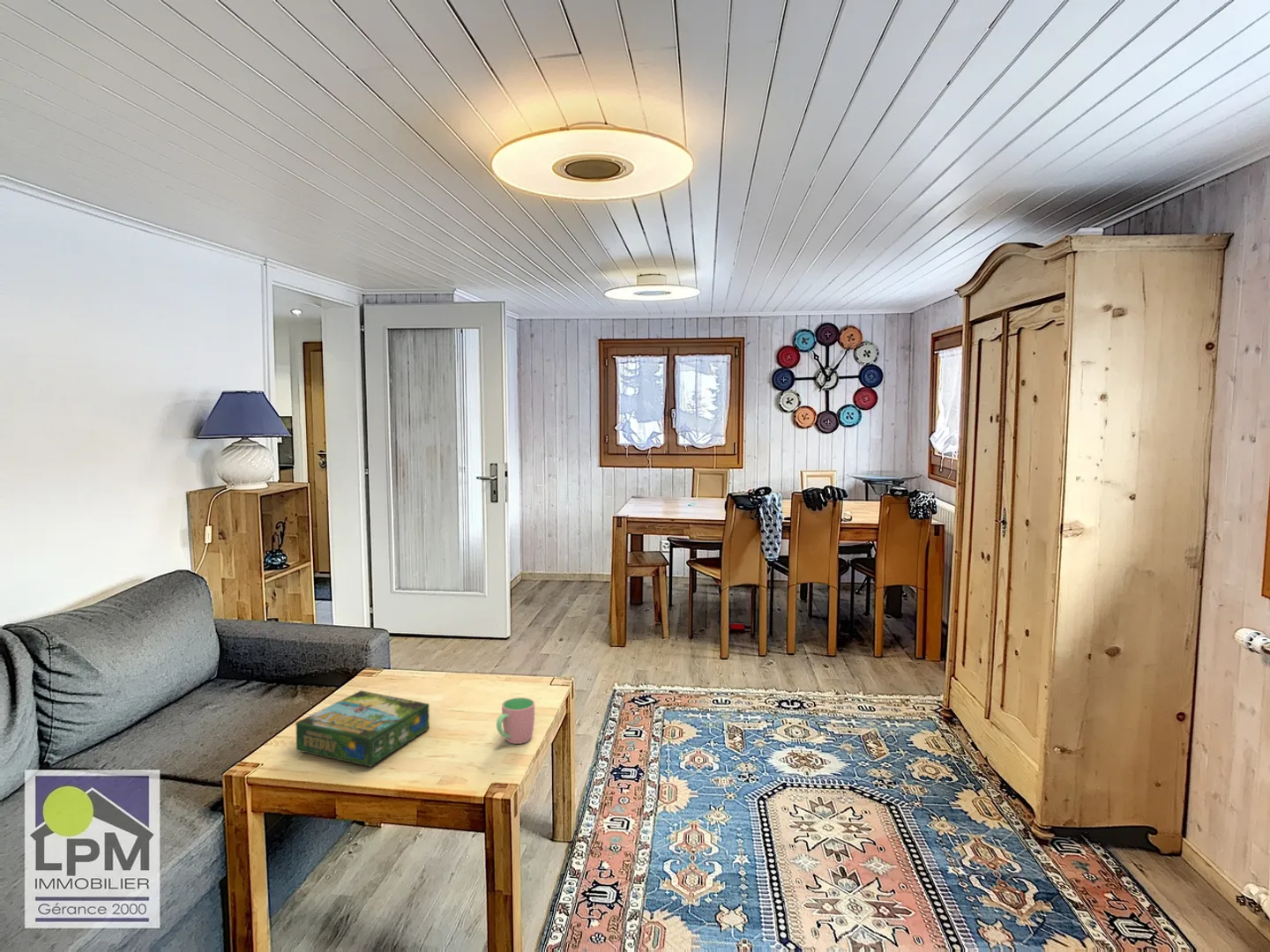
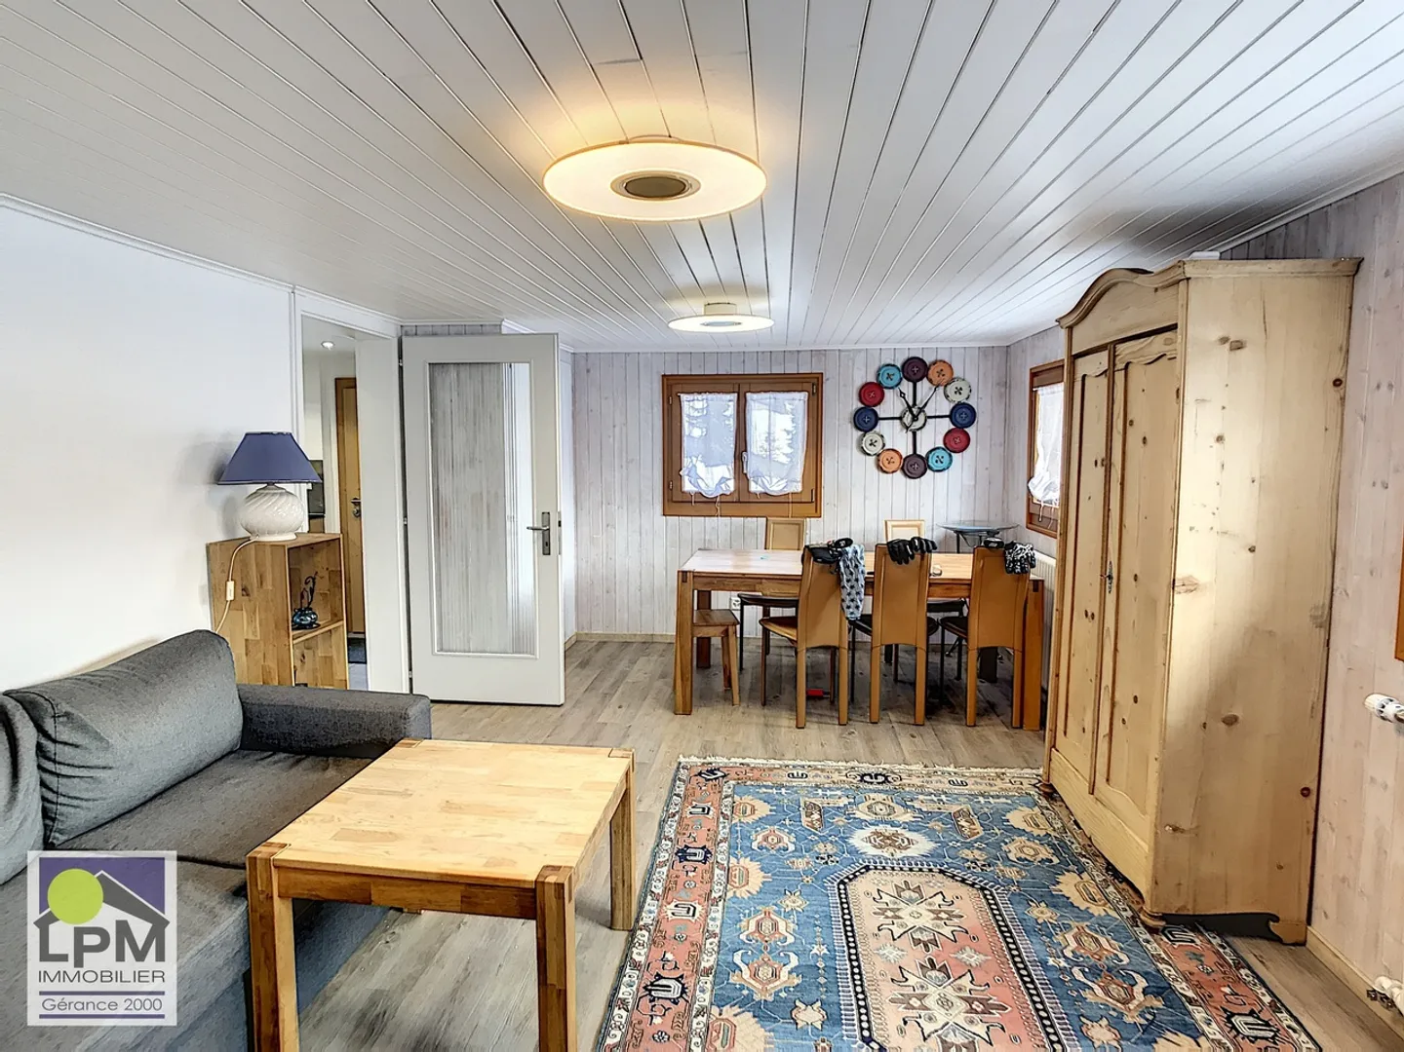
- board game (365, 725)
- cup (514, 723)
